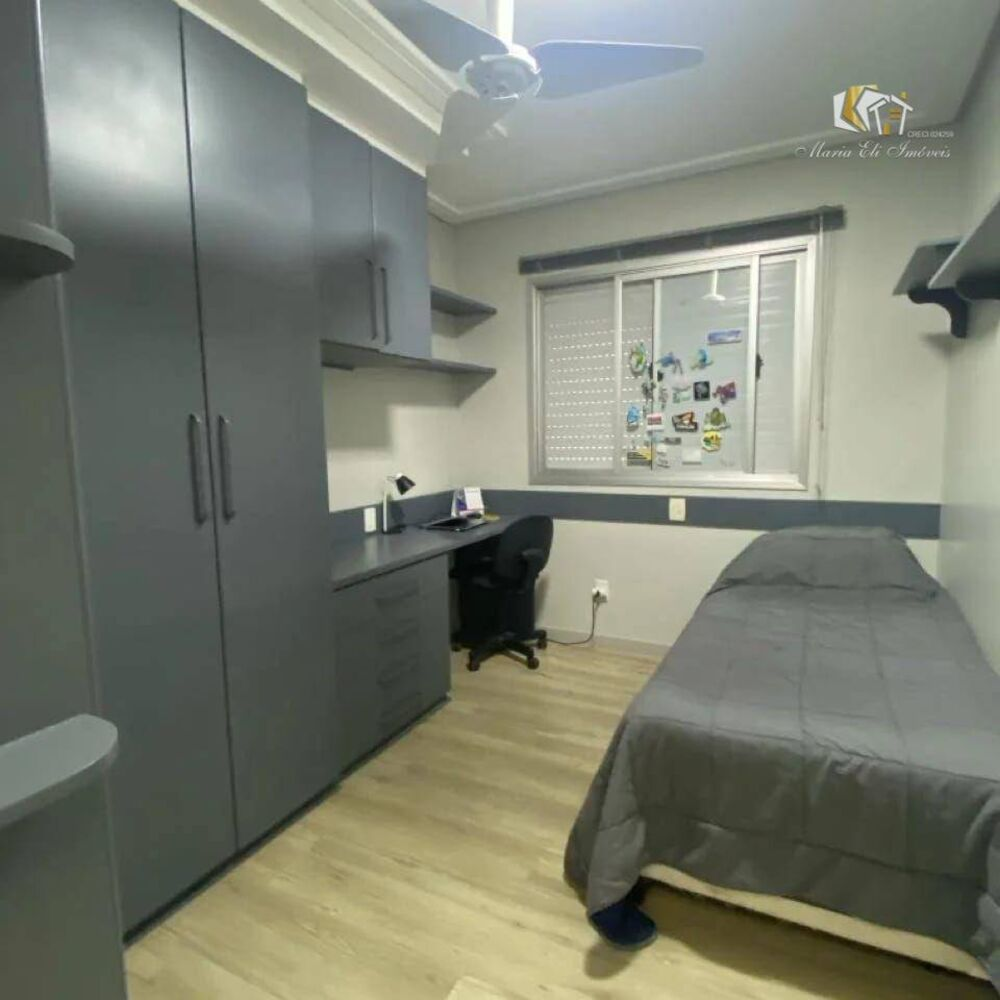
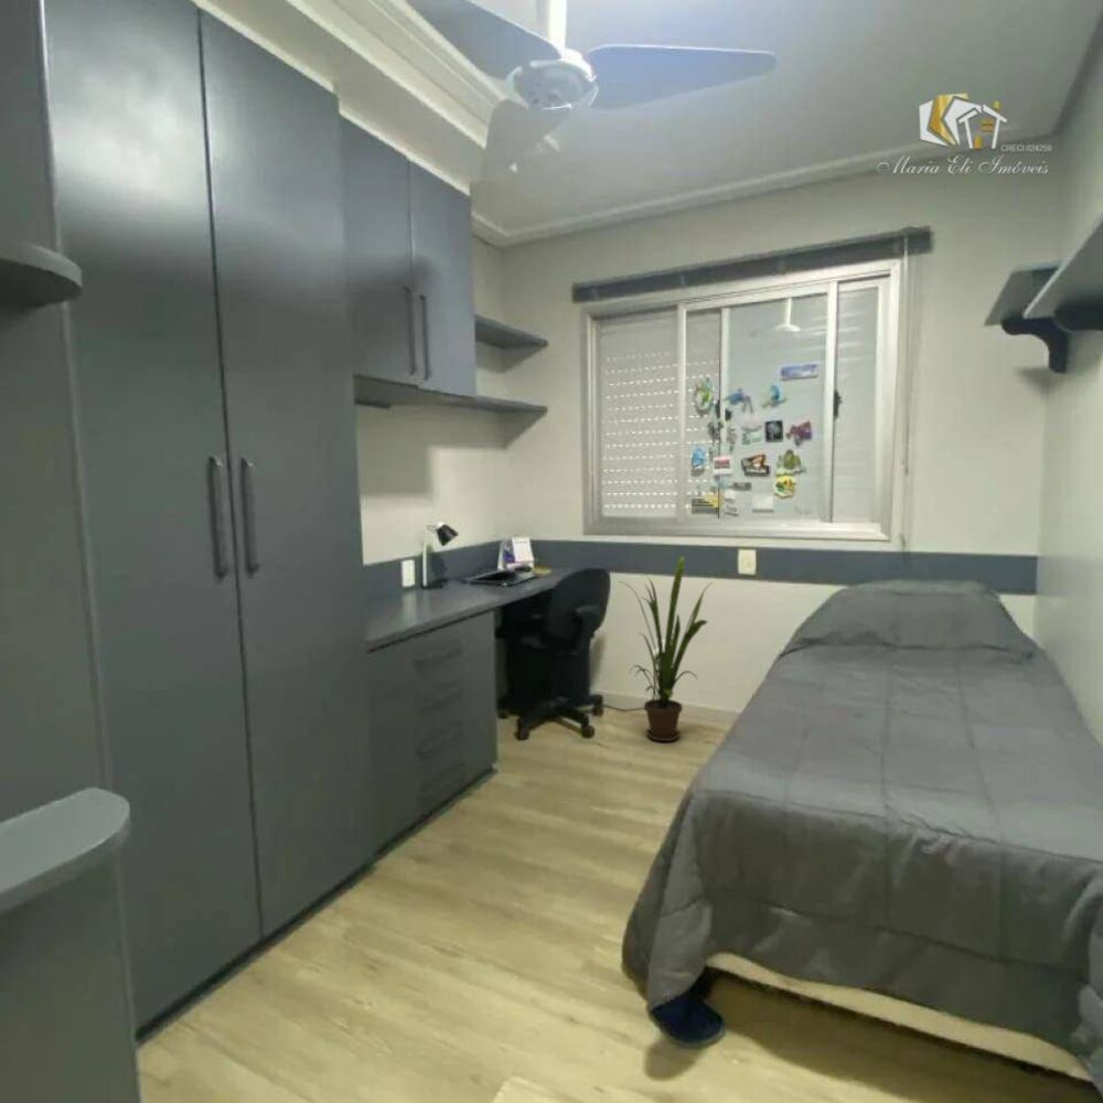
+ house plant (662, 647)
